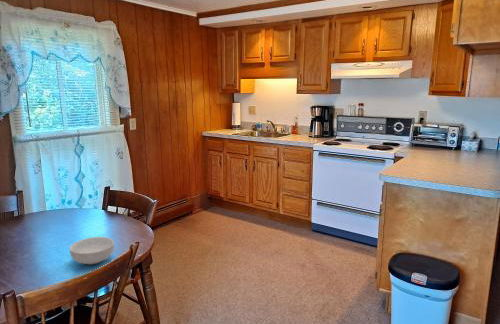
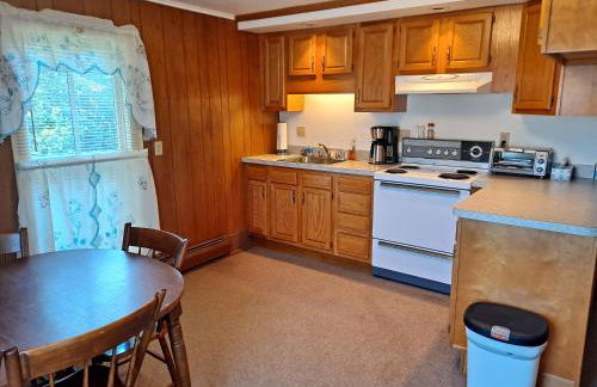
- cereal bowl (92, 252)
